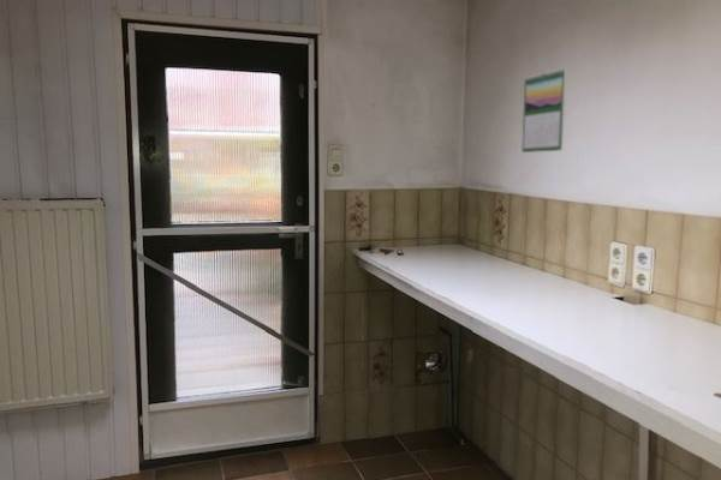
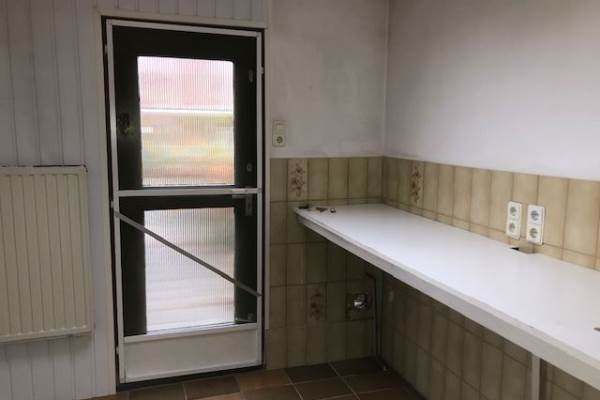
- calendar (542, 110)
